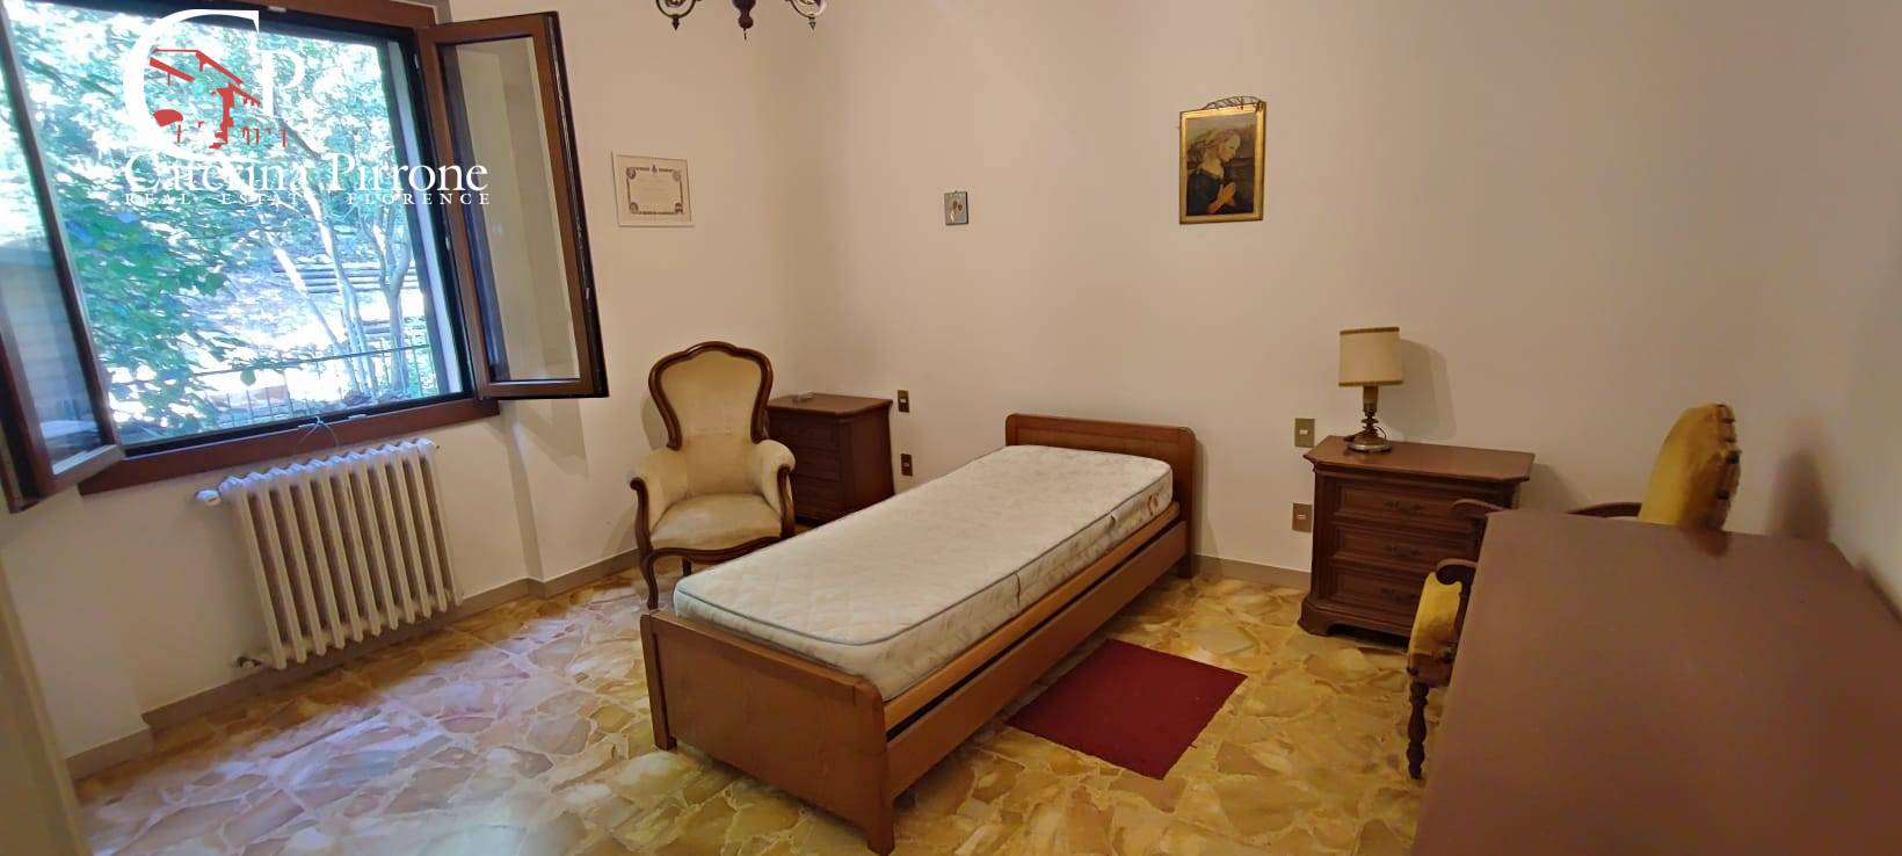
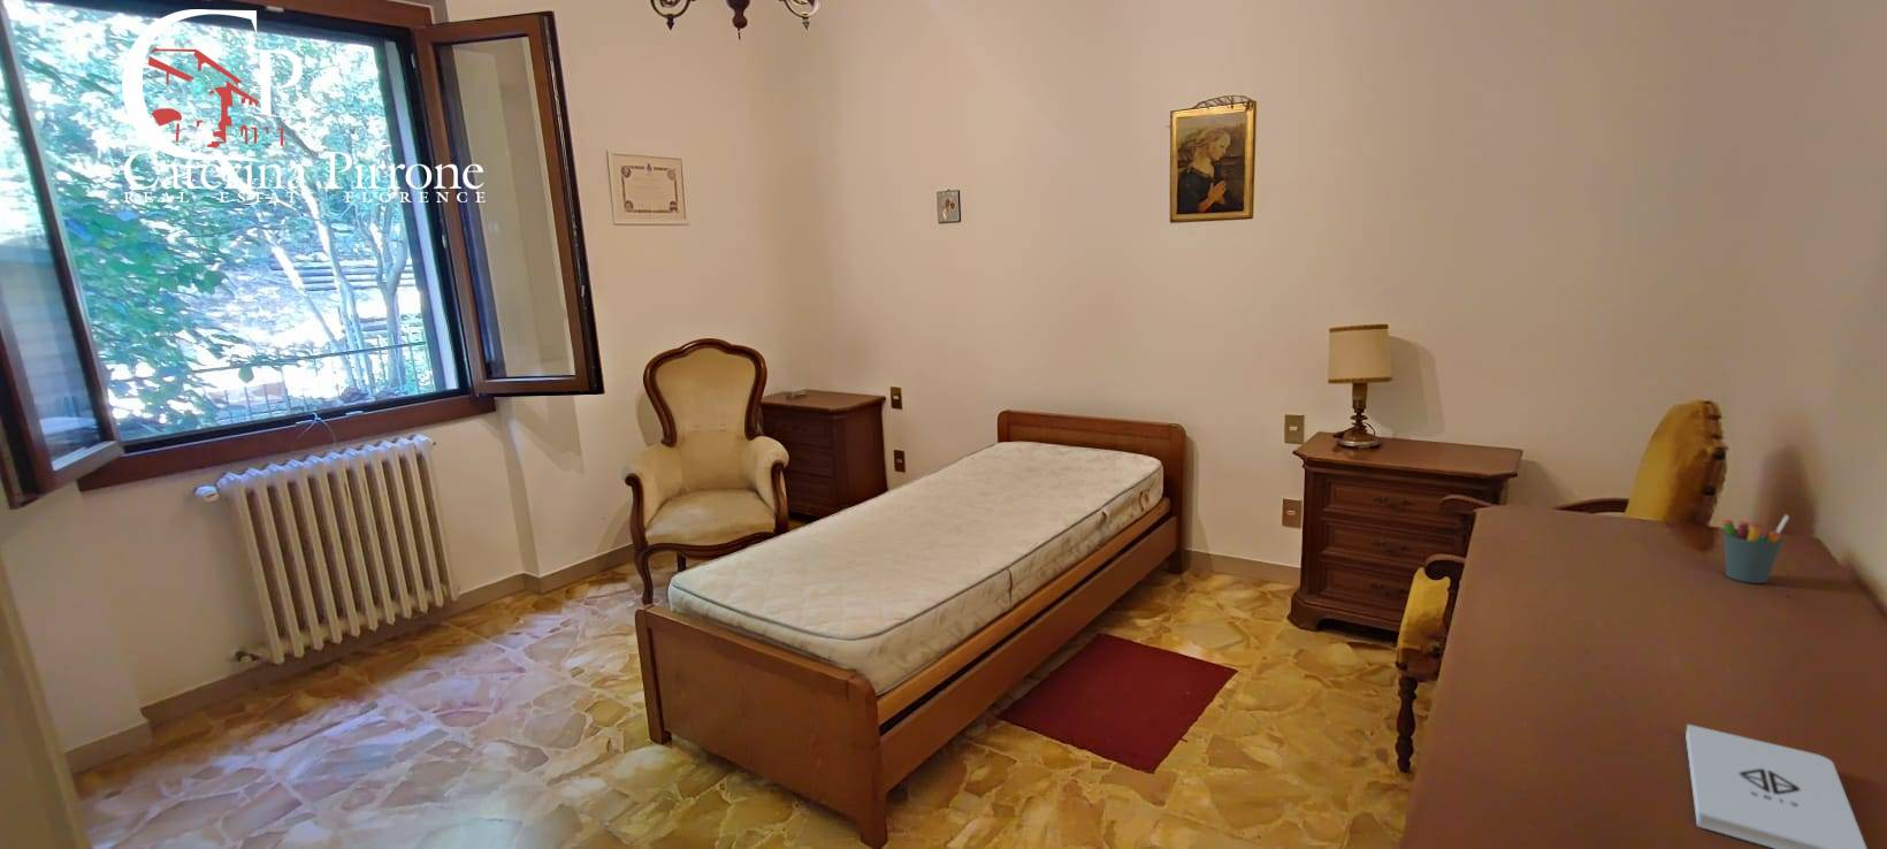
+ notepad (1767, 790)
+ pen holder (1750, 545)
